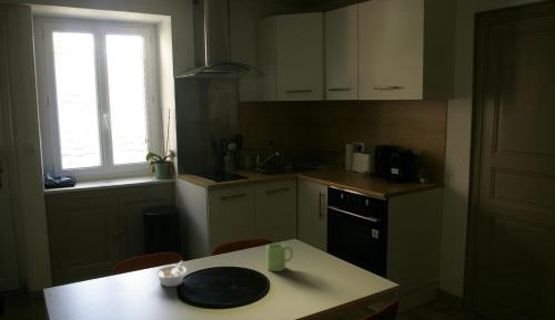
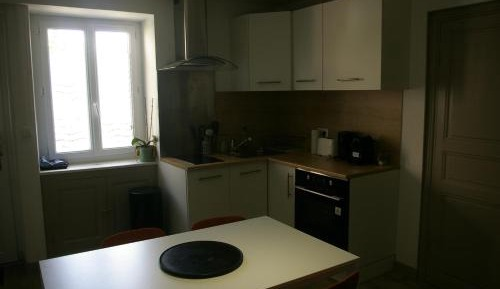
- mug (280, 256)
- legume (171, 275)
